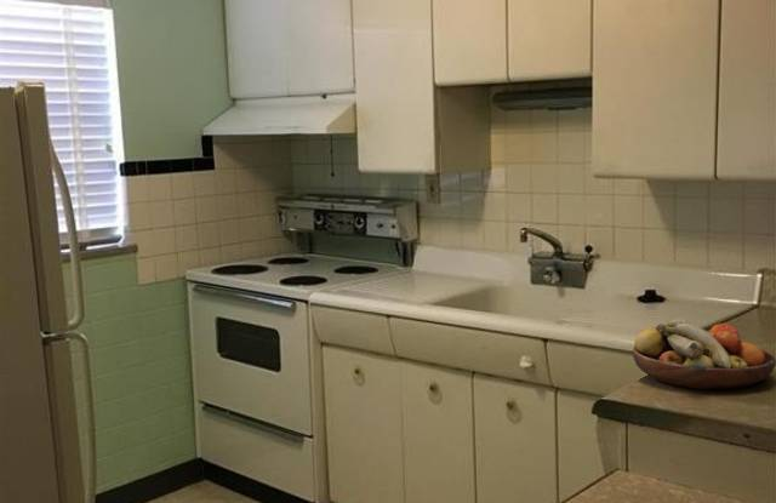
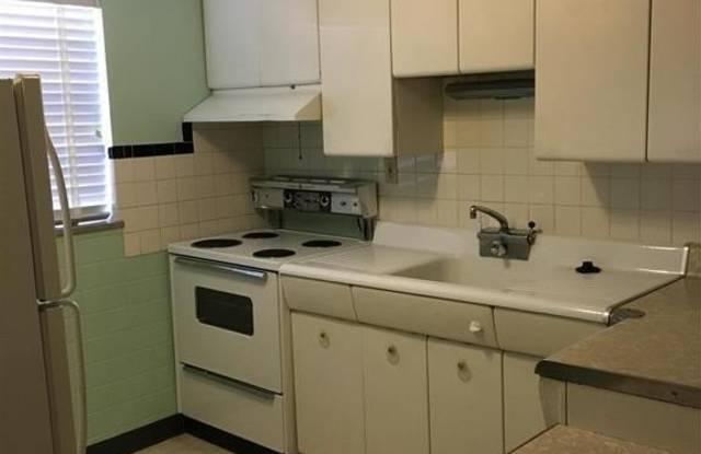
- fruit bowl (702, 347)
